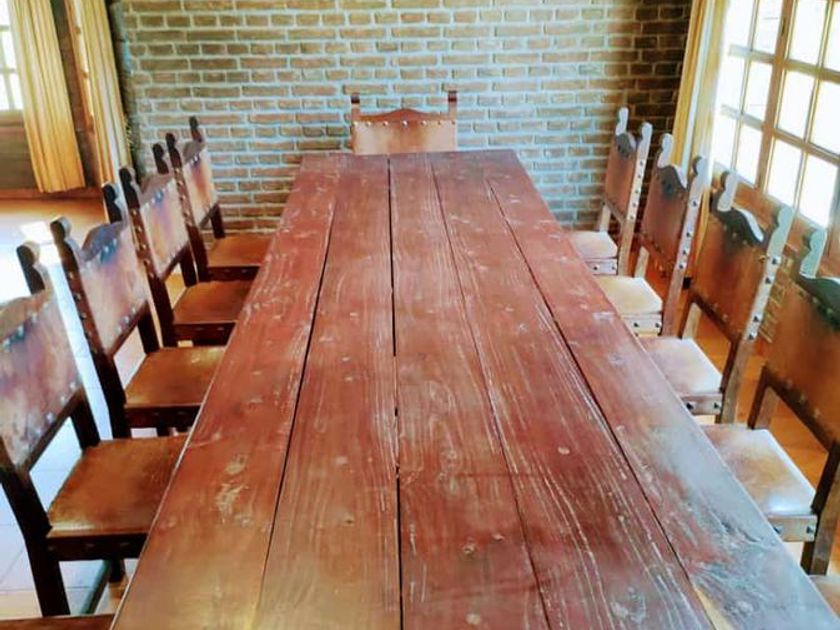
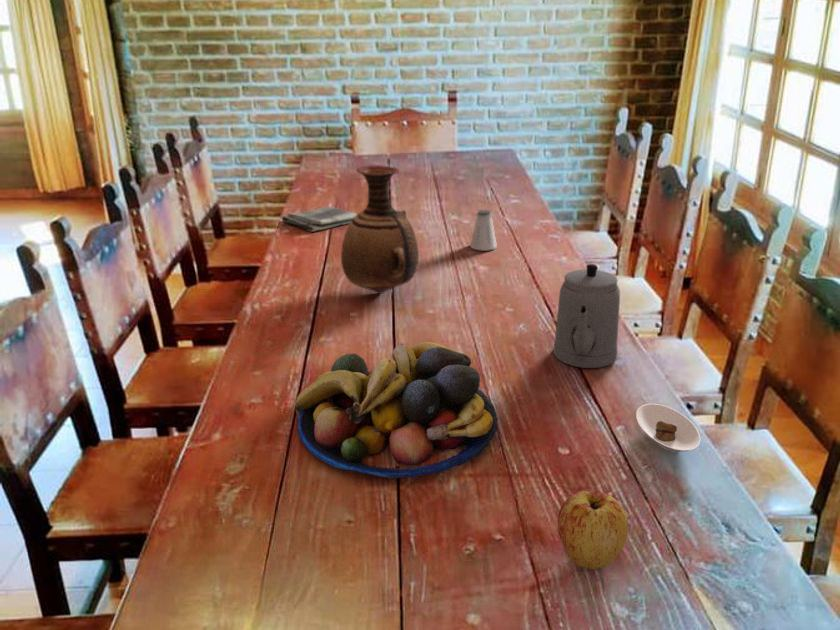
+ fruit bowl (395, 389)
+ apple (592, 529)
+ saucer (666, 431)
+ vase (379, 232)
+ dish towel (321, 216)
+ saltshaker (483, 229)
+ teapot (587, 312)
